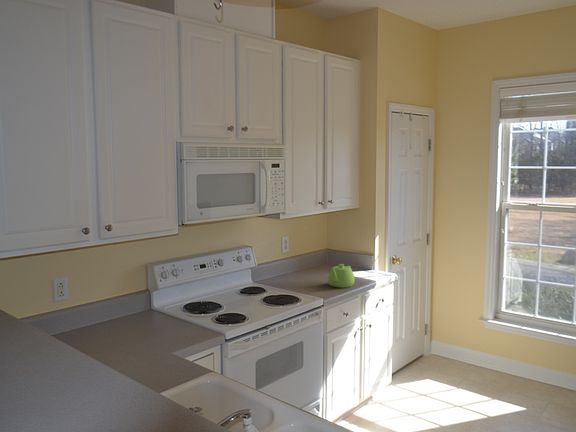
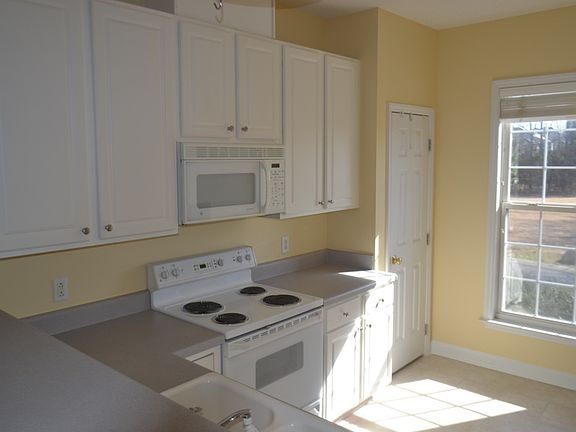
- teapot (340, 274)
